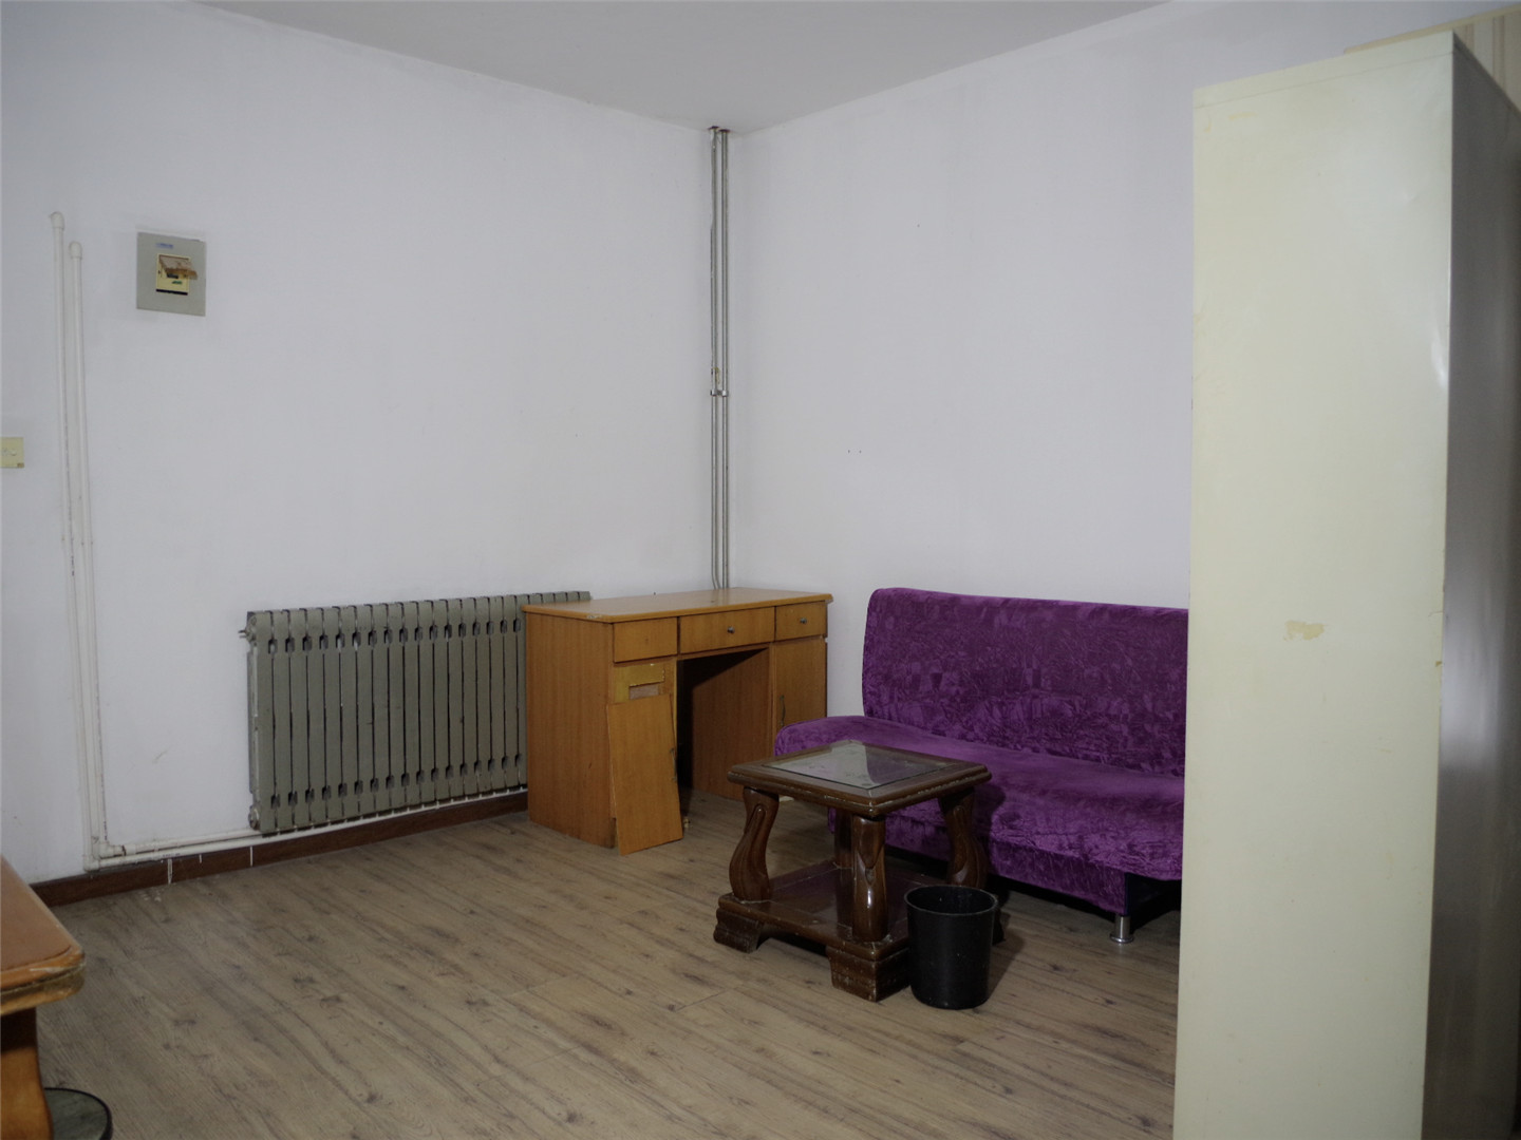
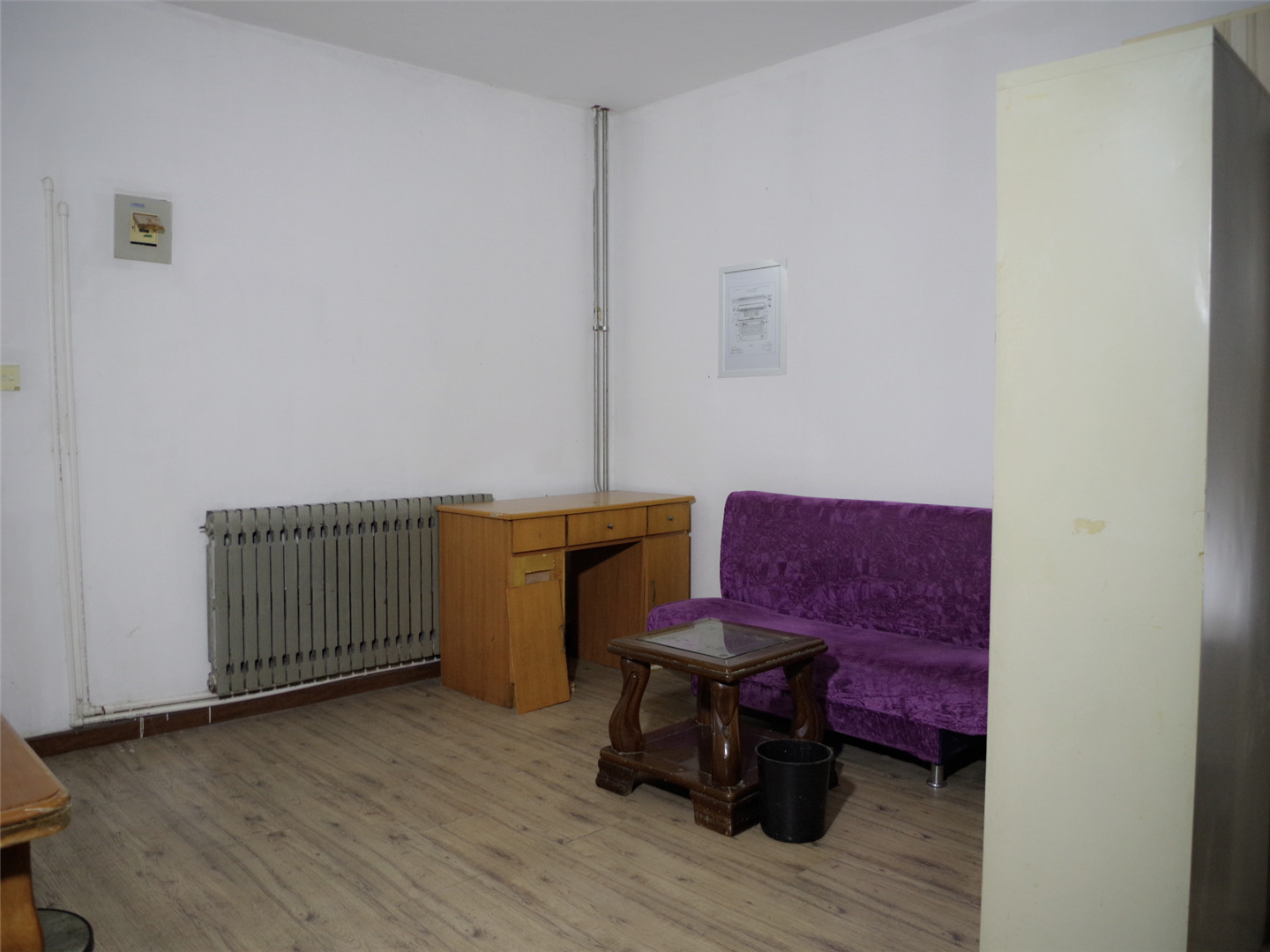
+ wall art (751, 319)
